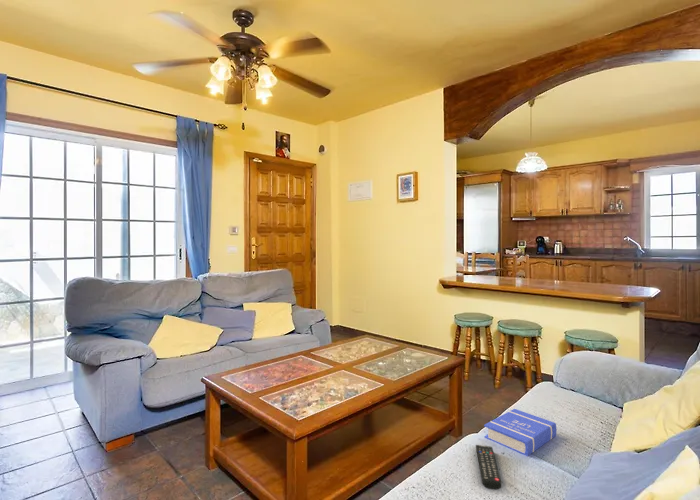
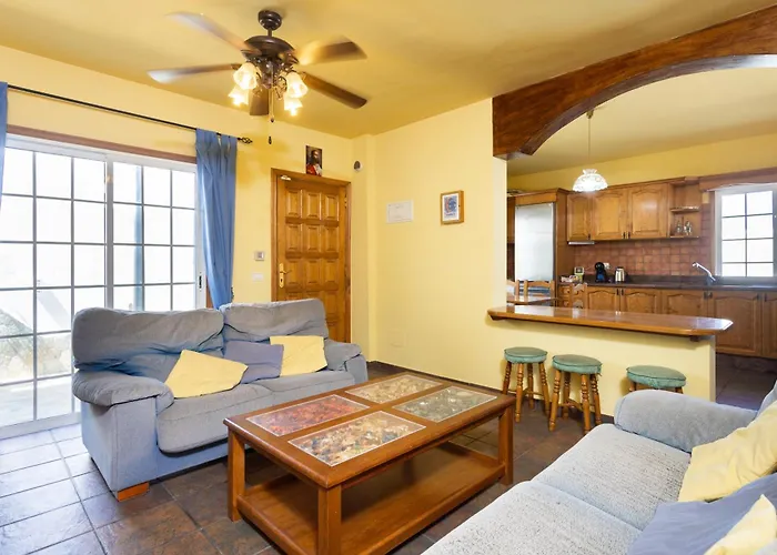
- remote control (487, 464)
- book (520, 430)
